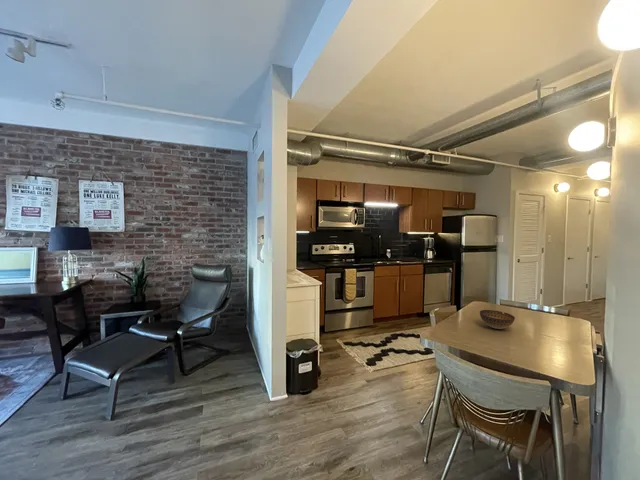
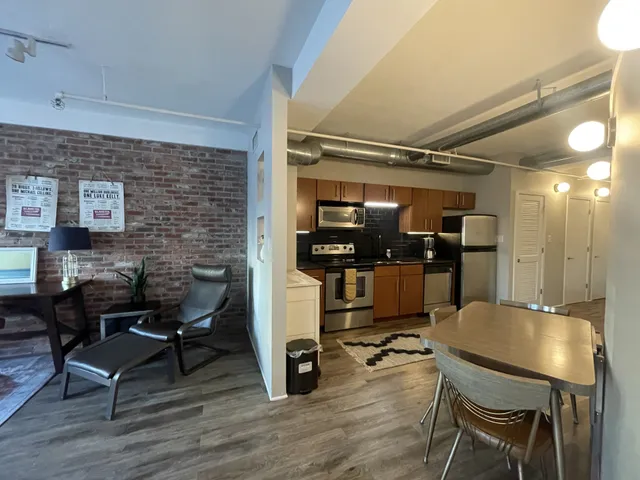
- bowl (496, 321)
